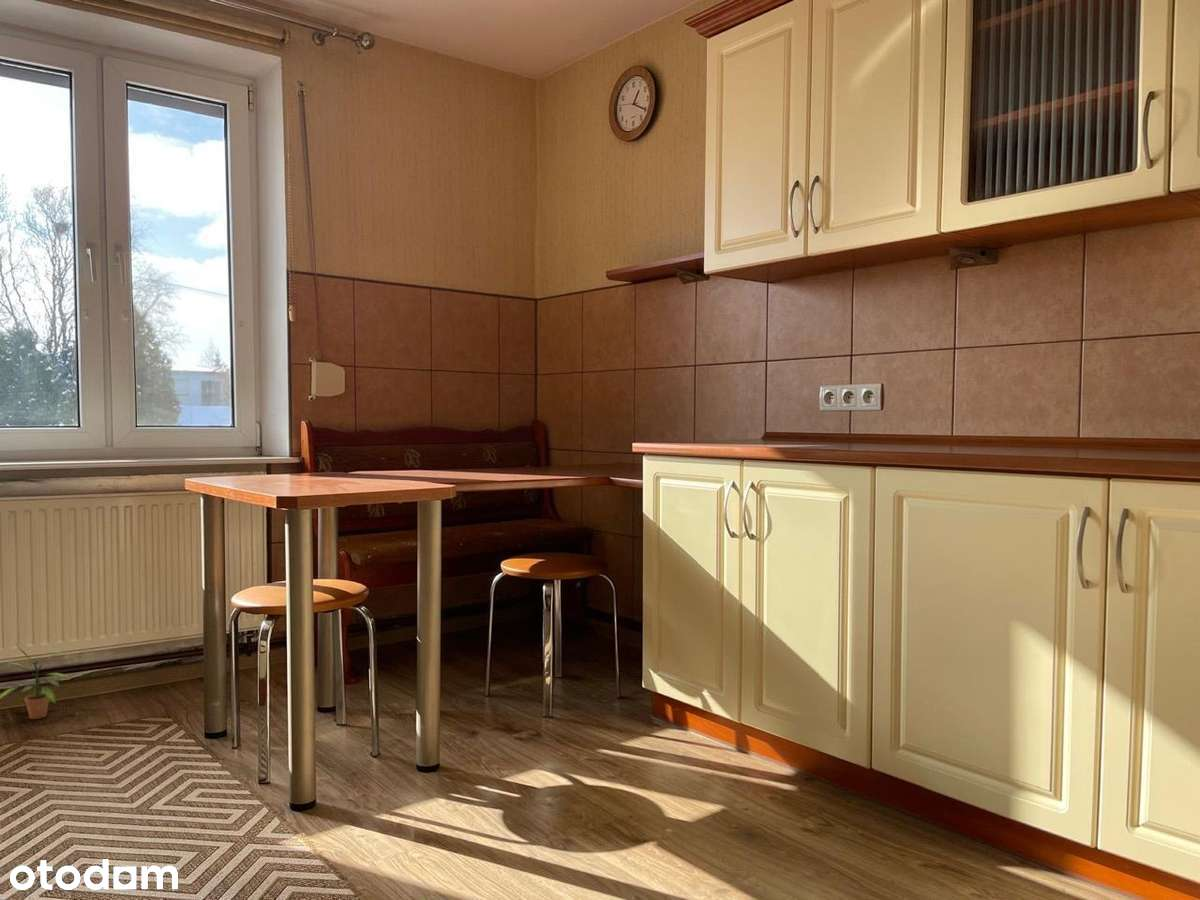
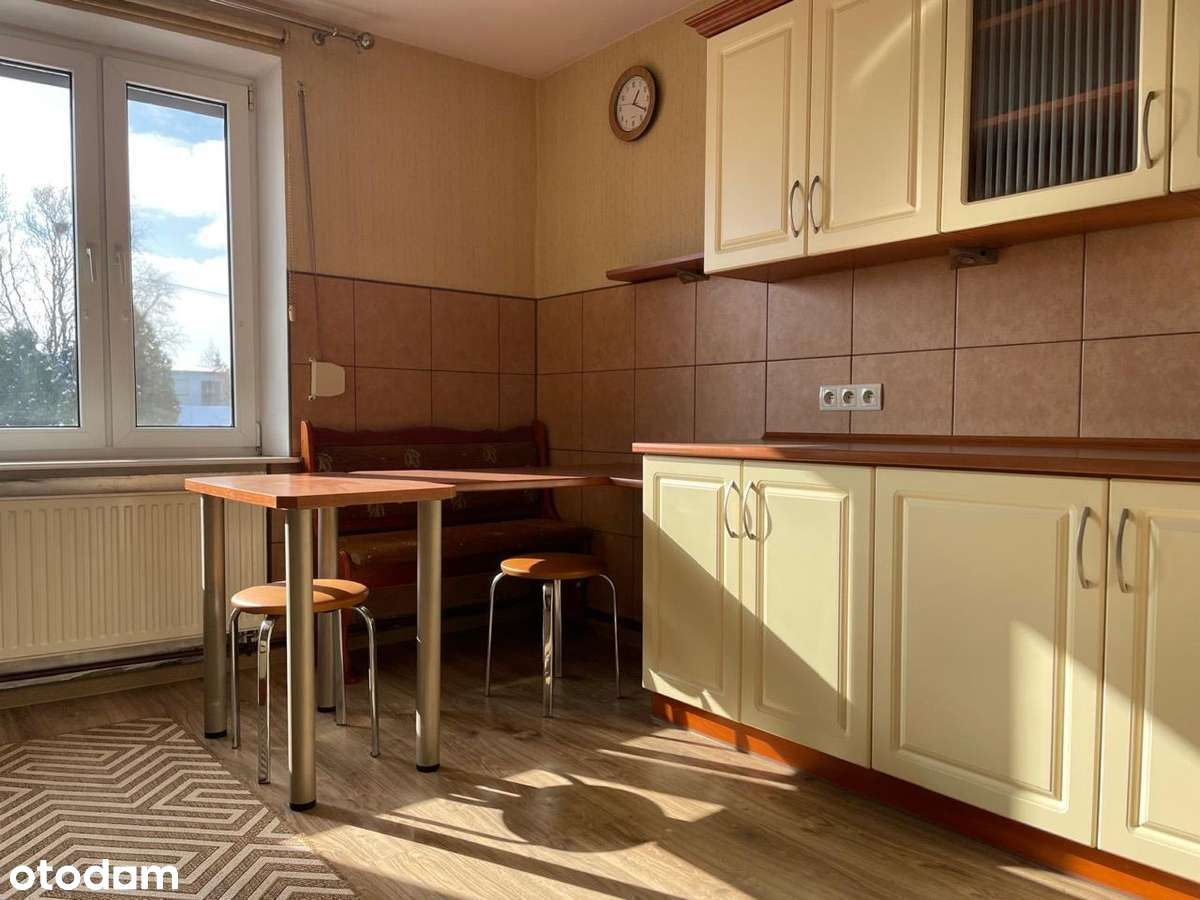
- potted plant (33, 674)
